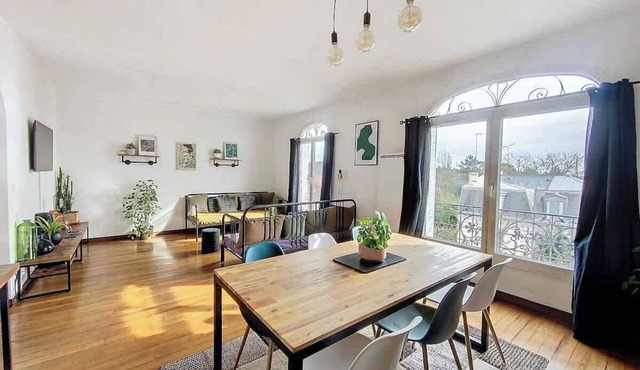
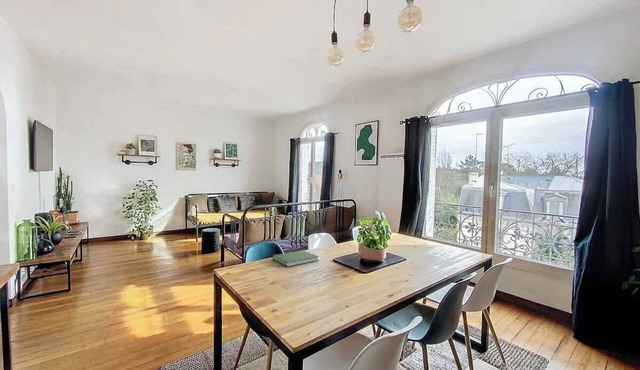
+ hardcover book (295, 257)
